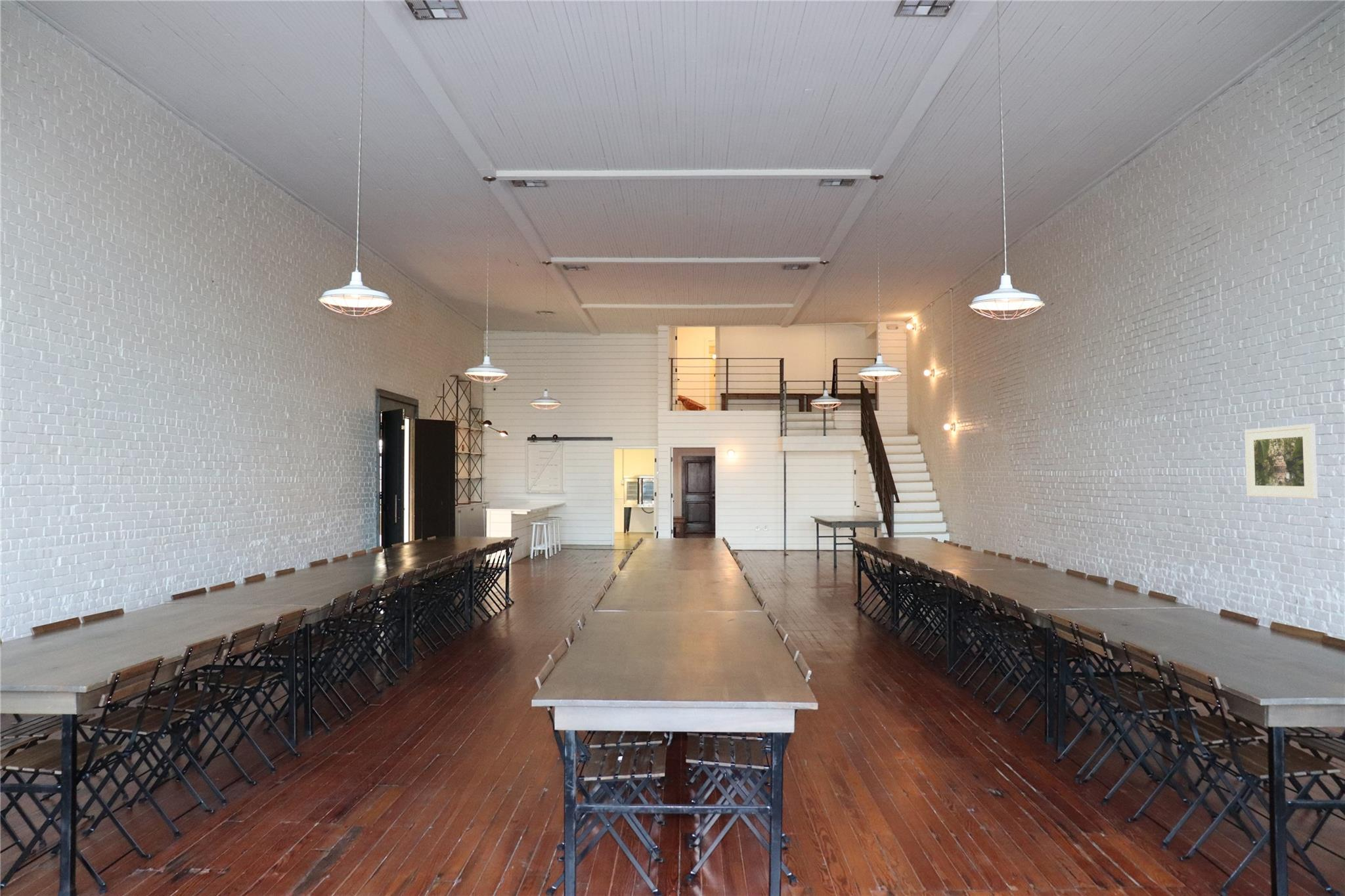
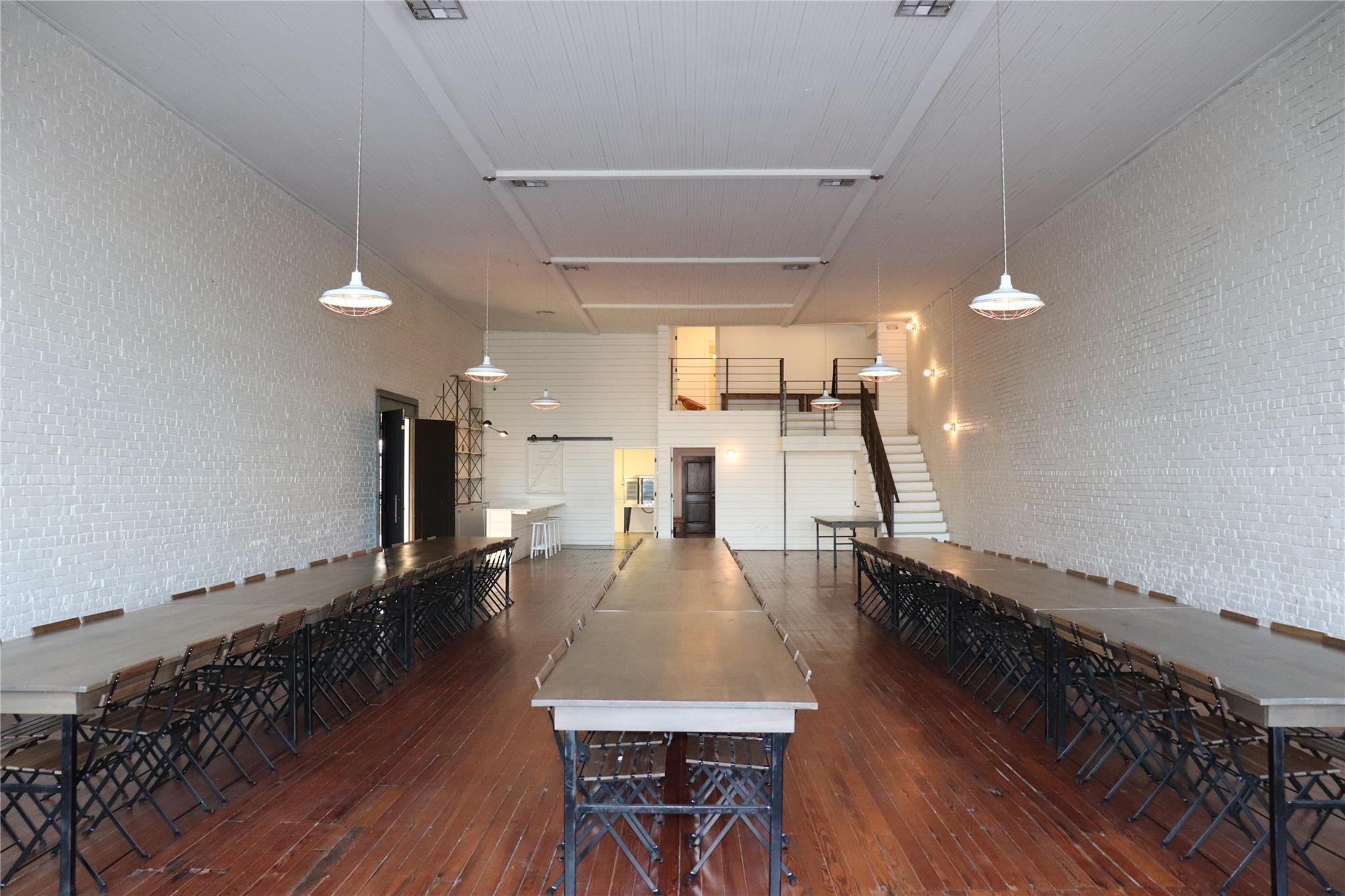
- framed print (1279, 461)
